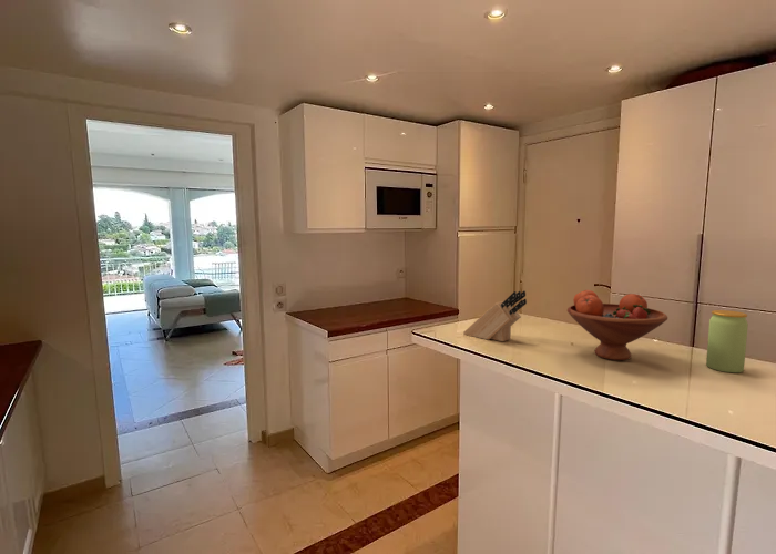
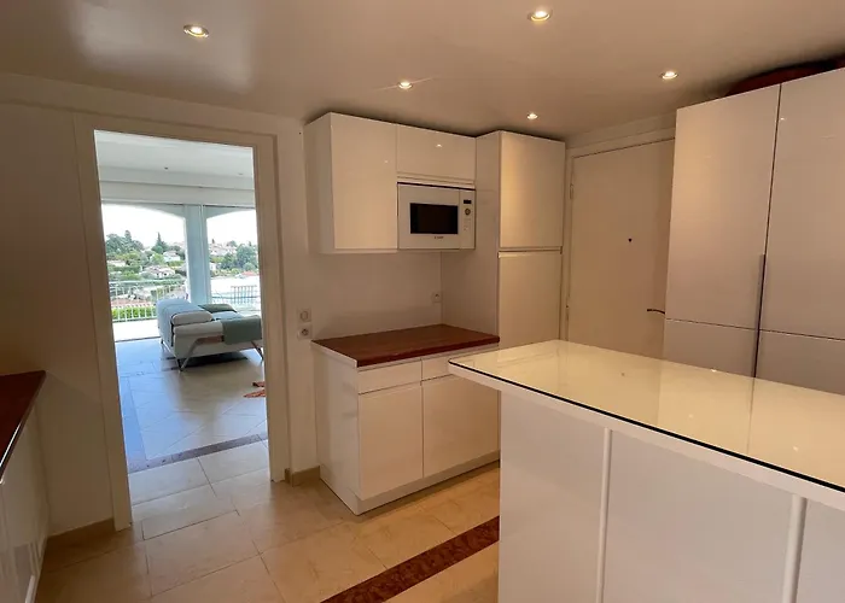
- fruit bowl (614, 325)
- knife block (496, 312)
- jar (726, 340)
